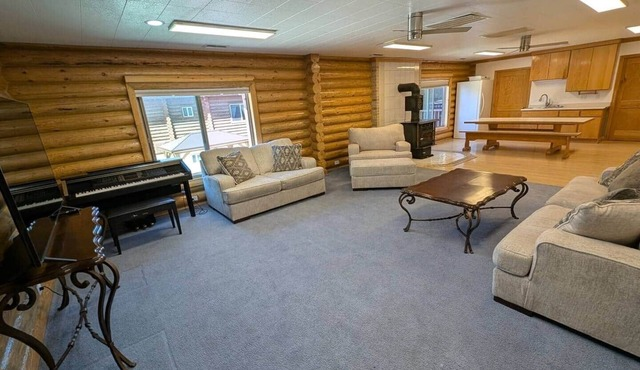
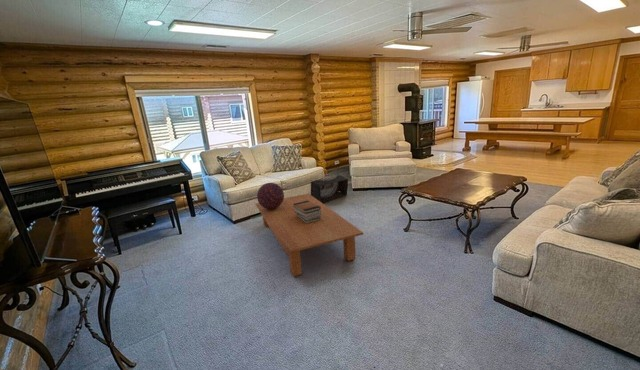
+ coffee table (301, 227)
+ decorative globe (270, 195)
+ storage bin (329, 188)
+ book stack (307, 211)
